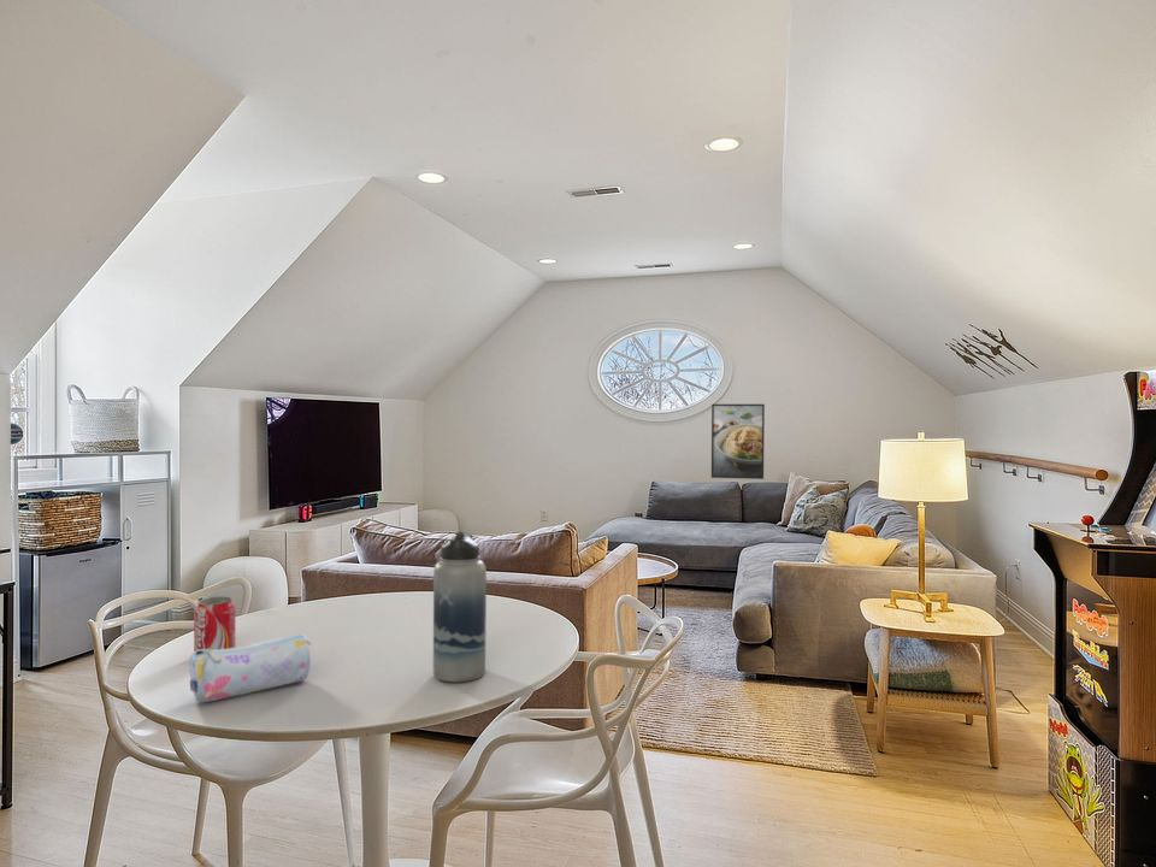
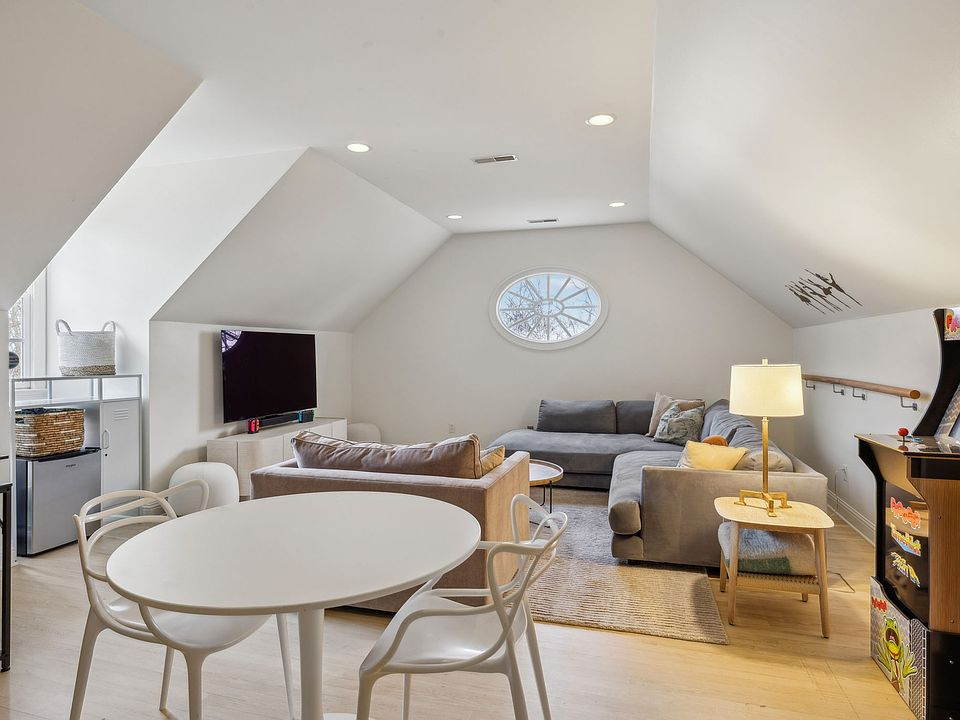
- pencil case (250, 665)
- beverage can (214, 627)
- water bottle (461, 601)
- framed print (737, 441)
